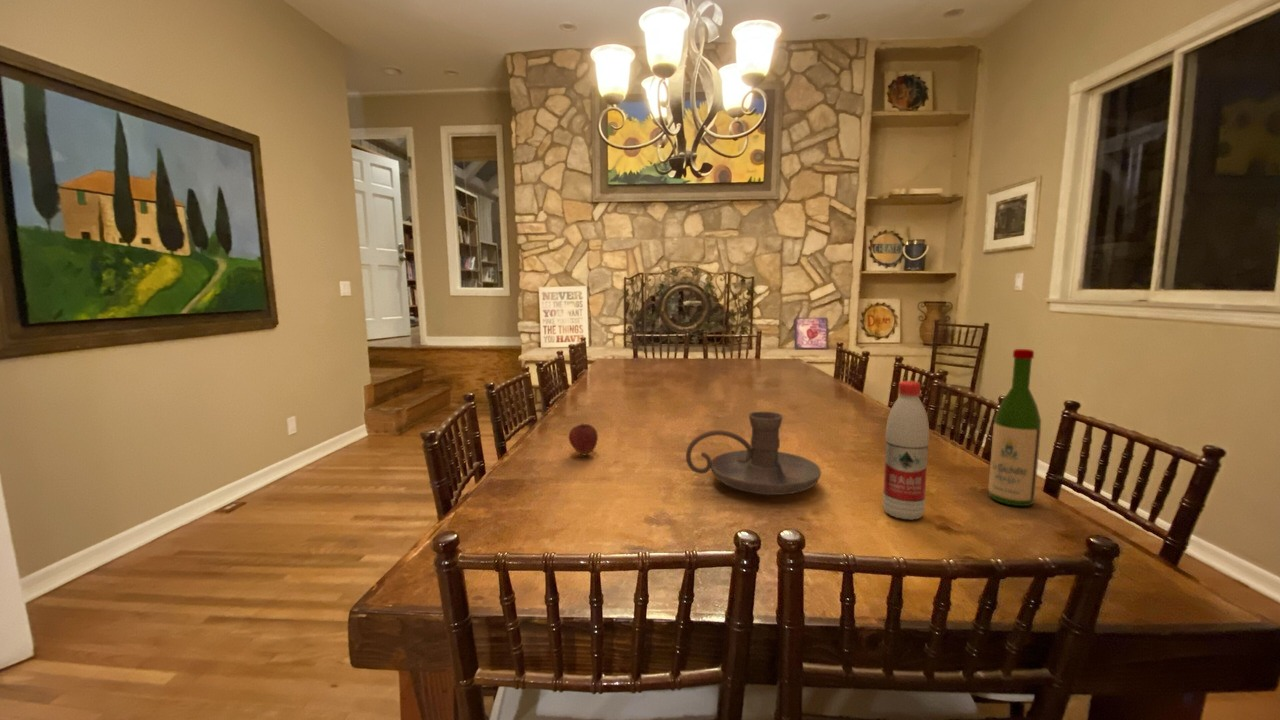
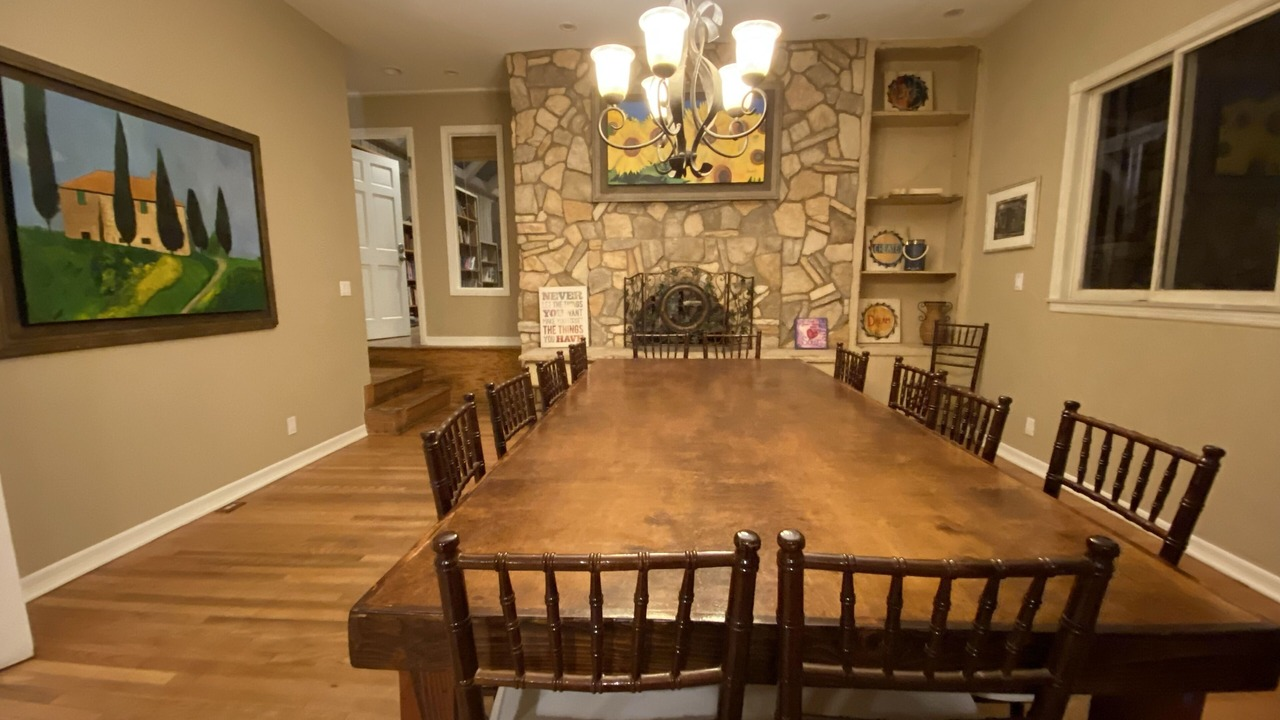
- candle holder (752, 449)
- wine bottle (1017, 426)
- water bottle (906, 448)
- fruit (583, 439)
